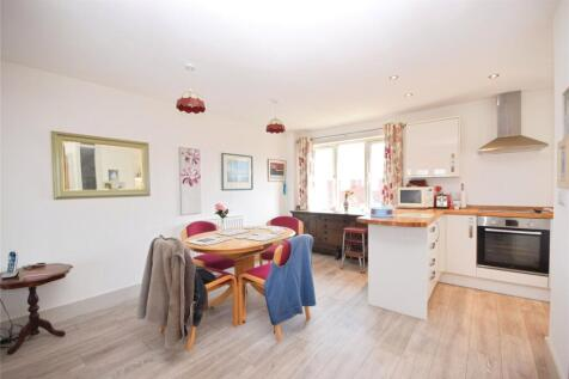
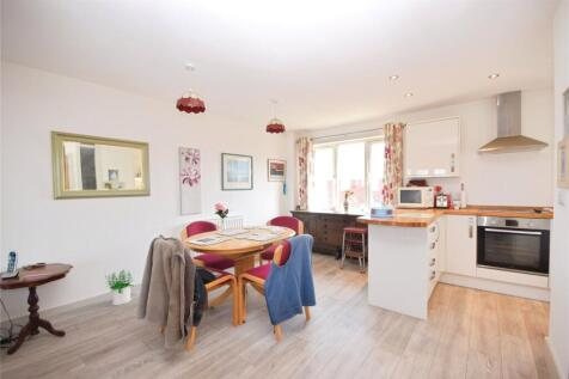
+ potted plant (118, 286)
